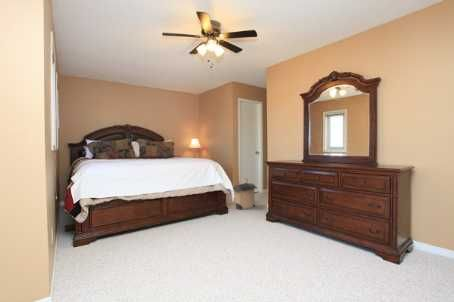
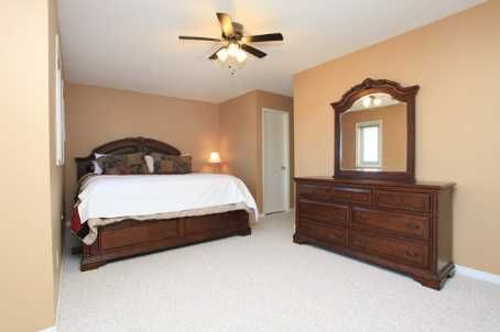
- laundry hamper (245, 192)
